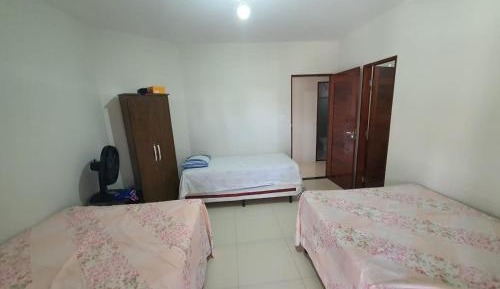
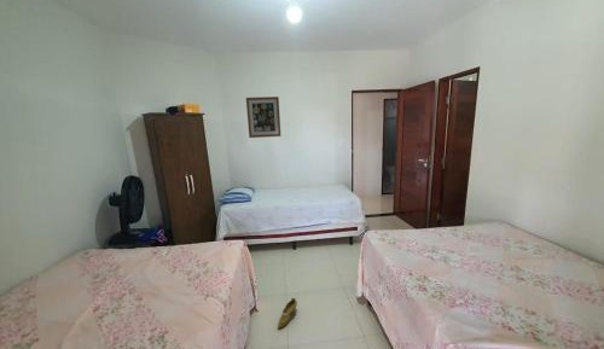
+ wall art (263, 117)
+ shoe (288, 312)
